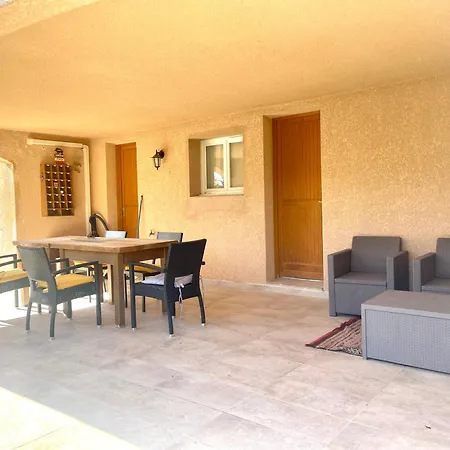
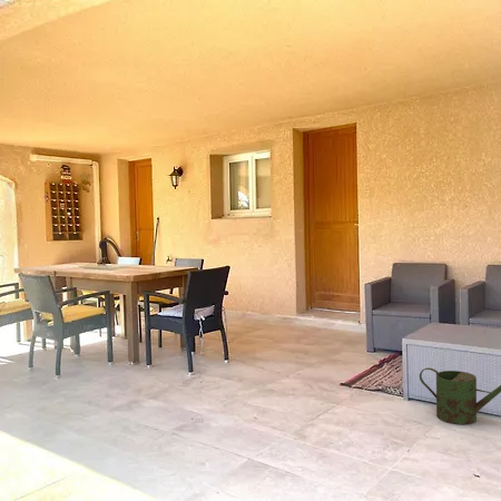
+ watering can (466, 393)
